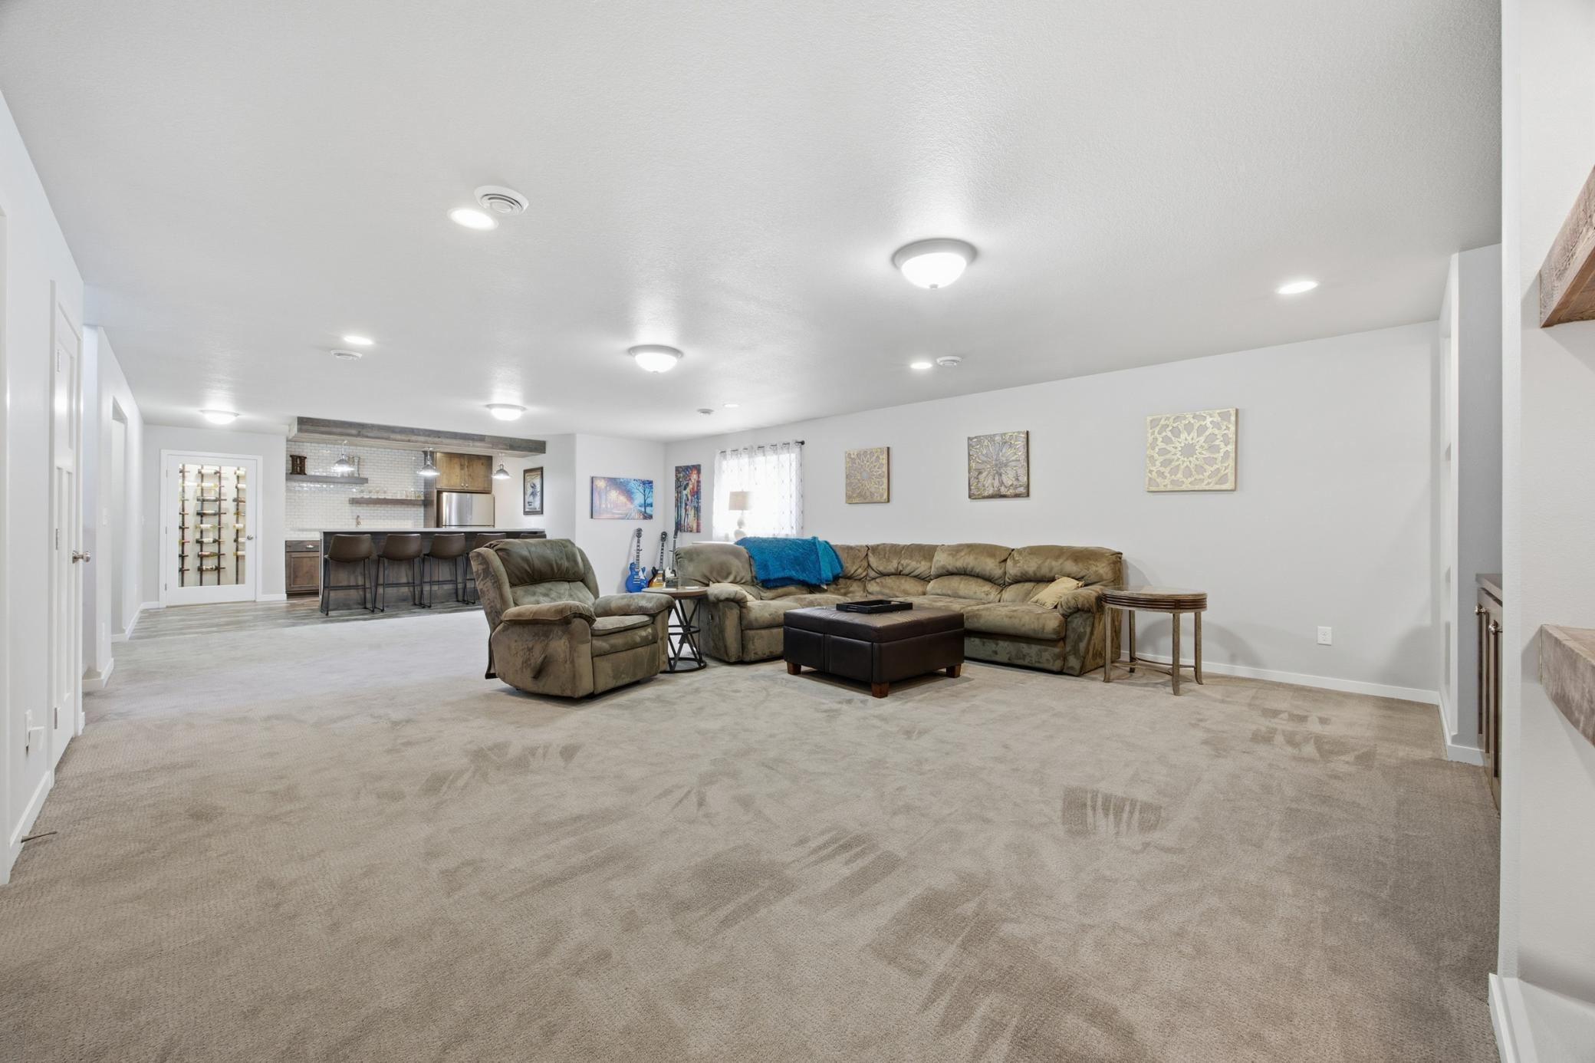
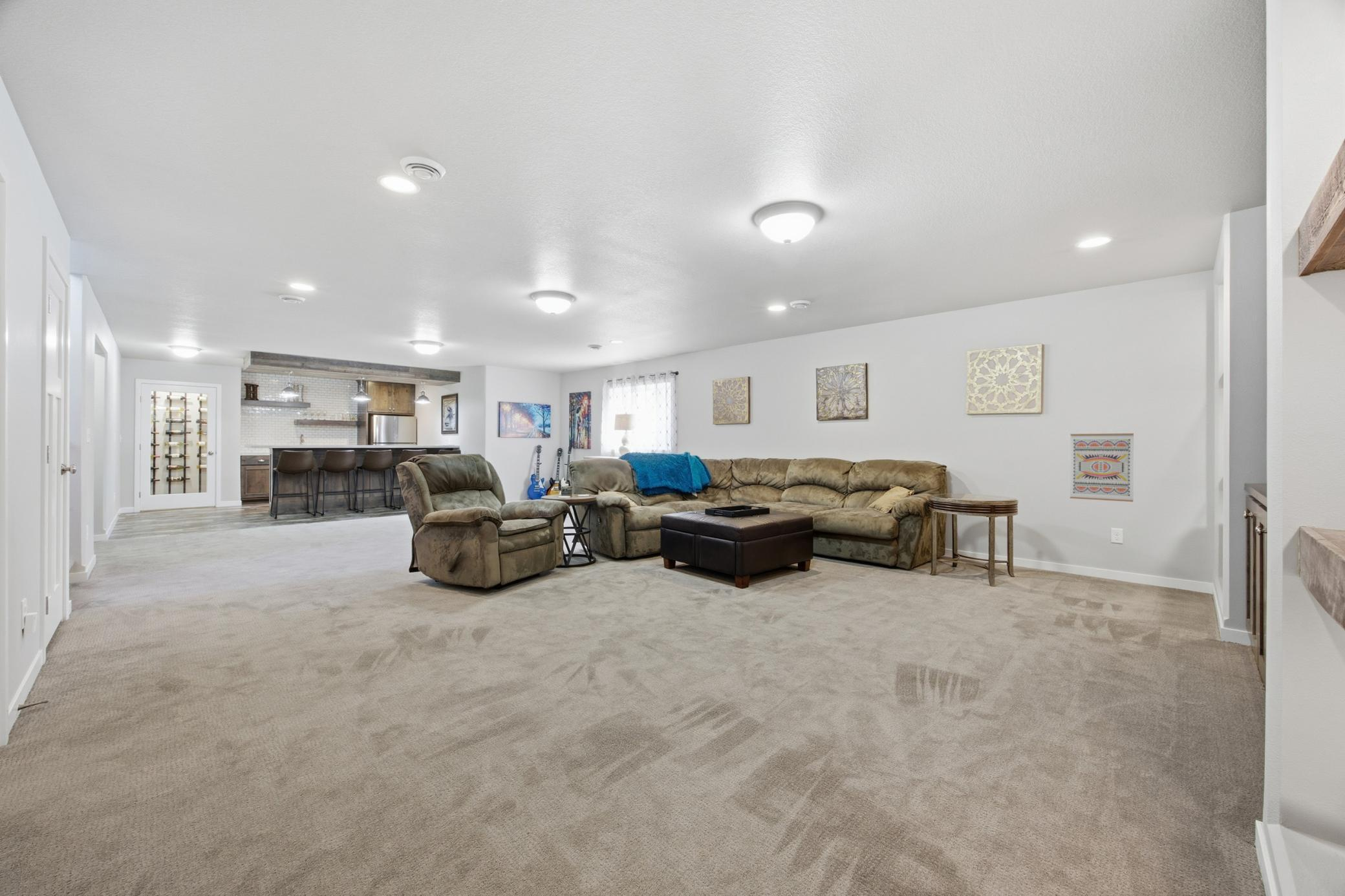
+ wall art (1101, 467)
